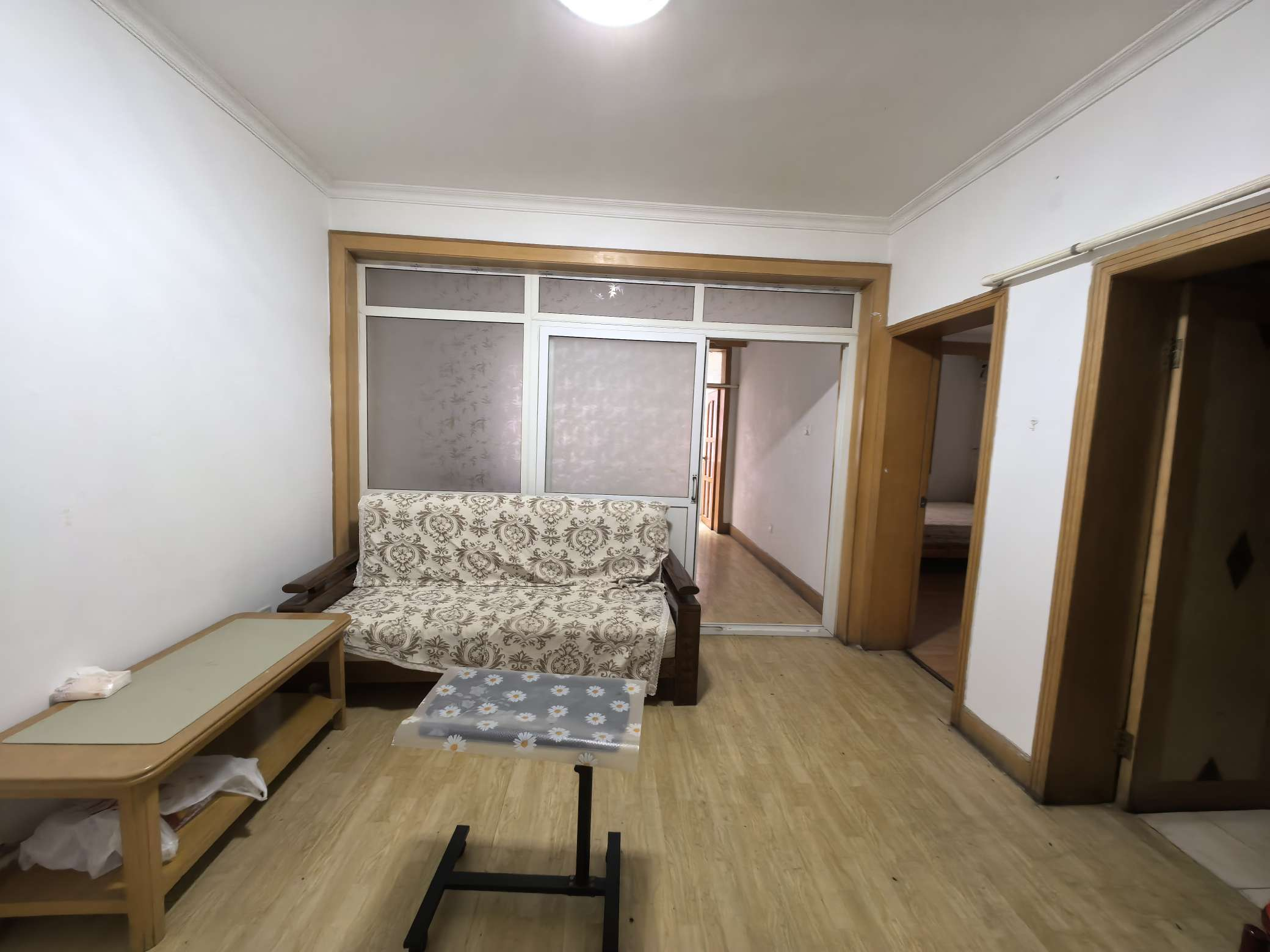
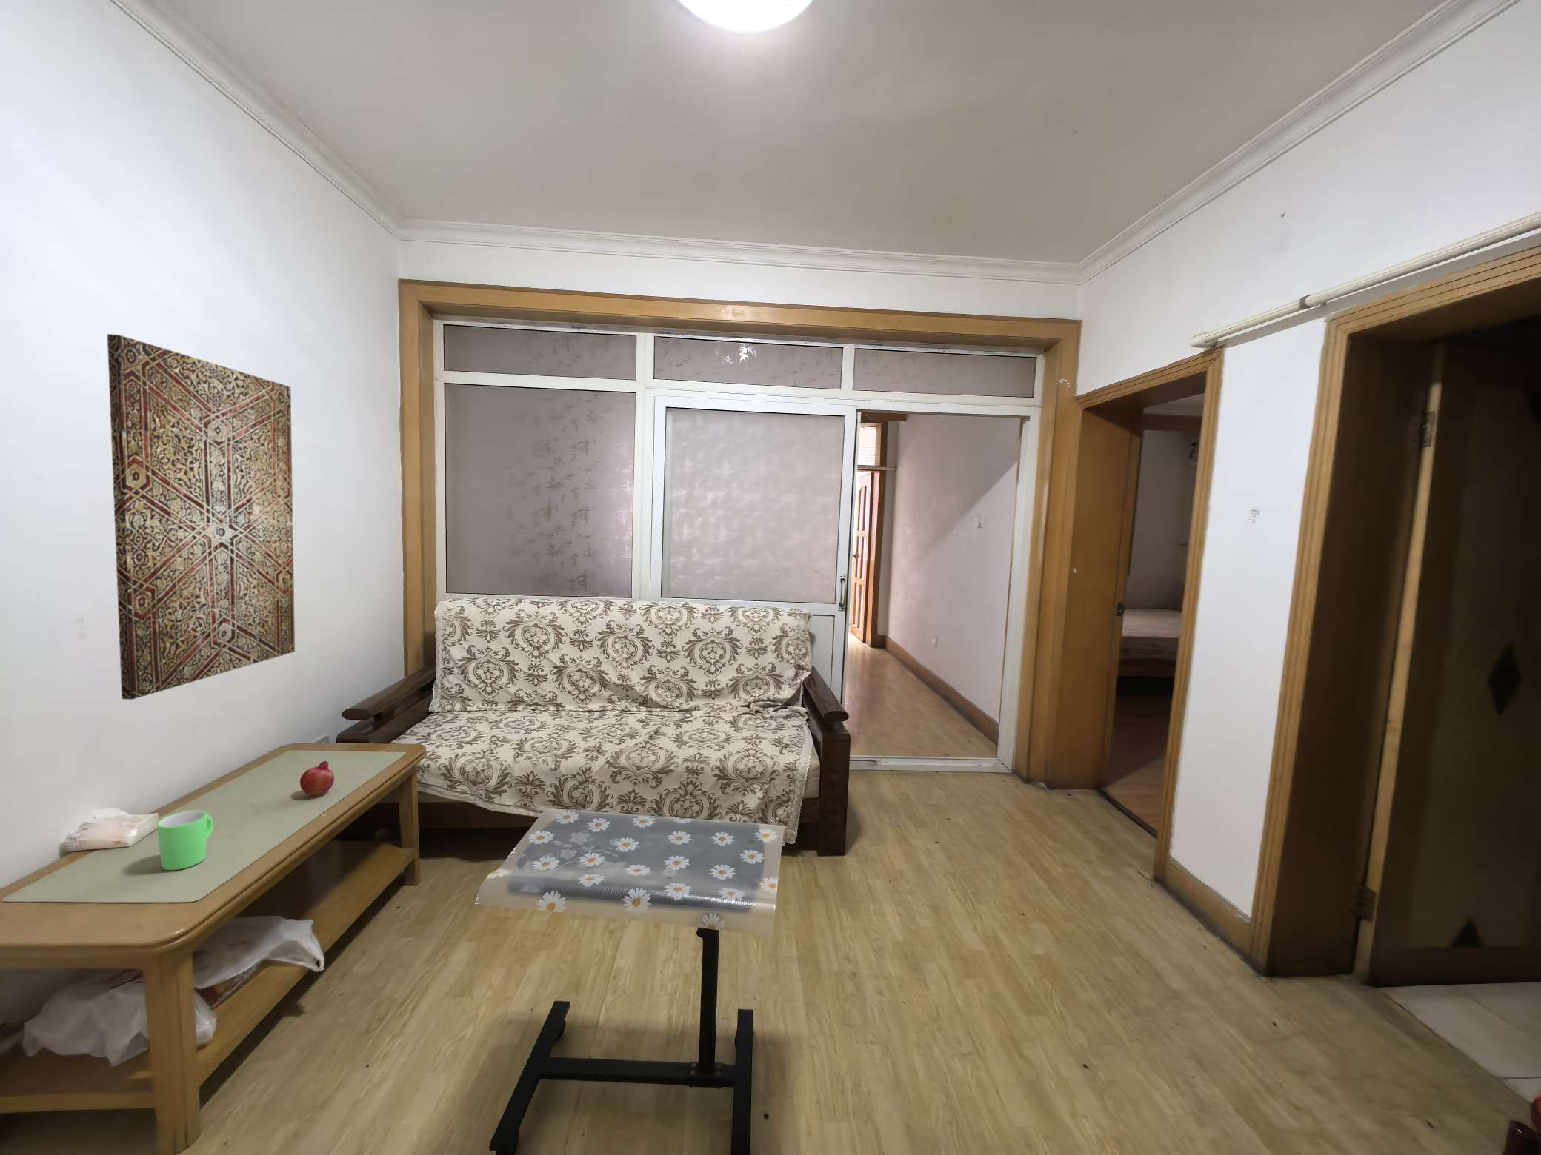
+ fruit (317, 778)
+ wall art (217, 522)
+ mug (189, 837)
